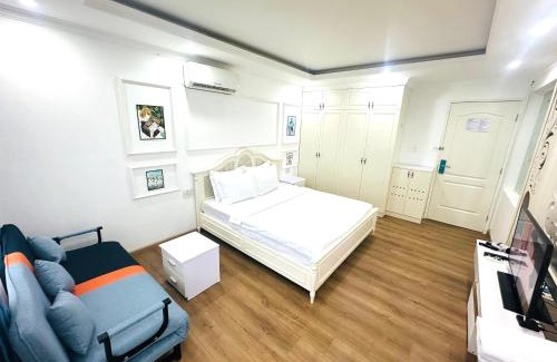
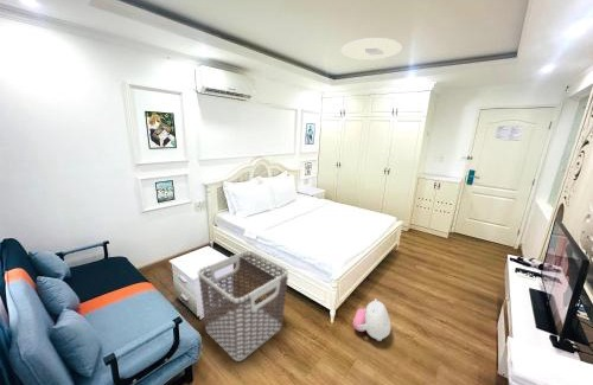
+ clothes hamper (243, 300)
+ ceiling light (370, 46)
+ plush toy (372, 317)
